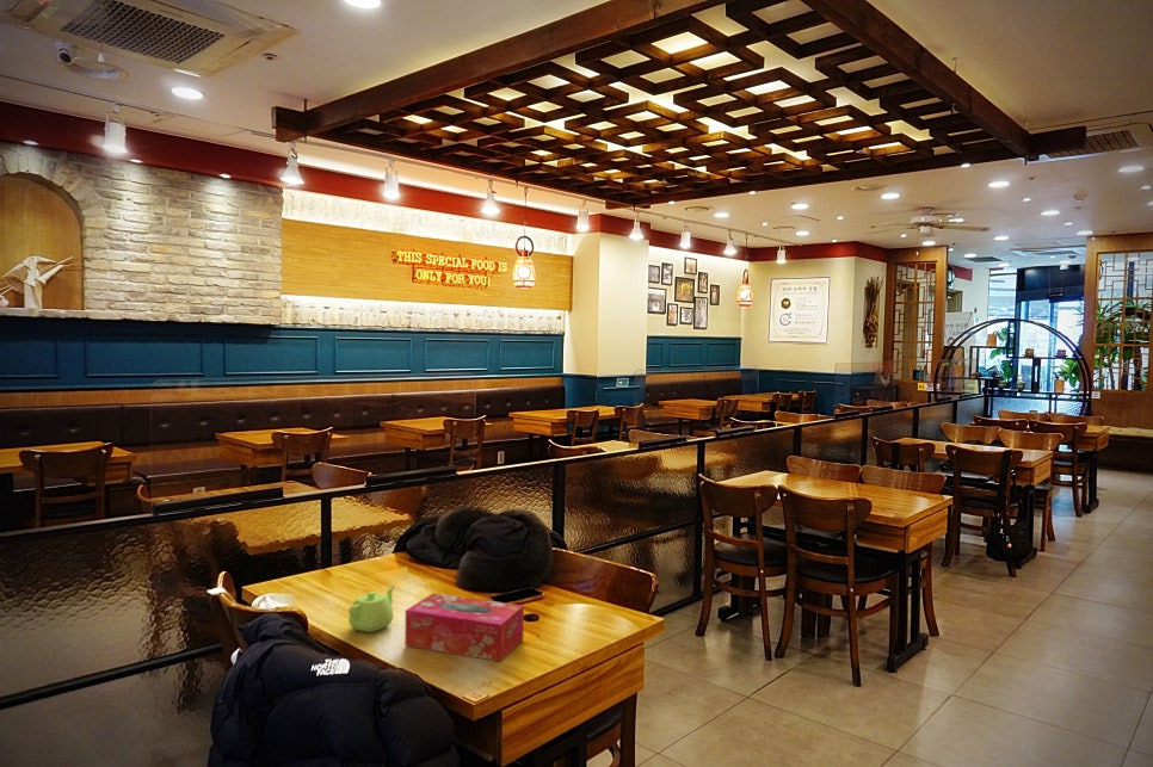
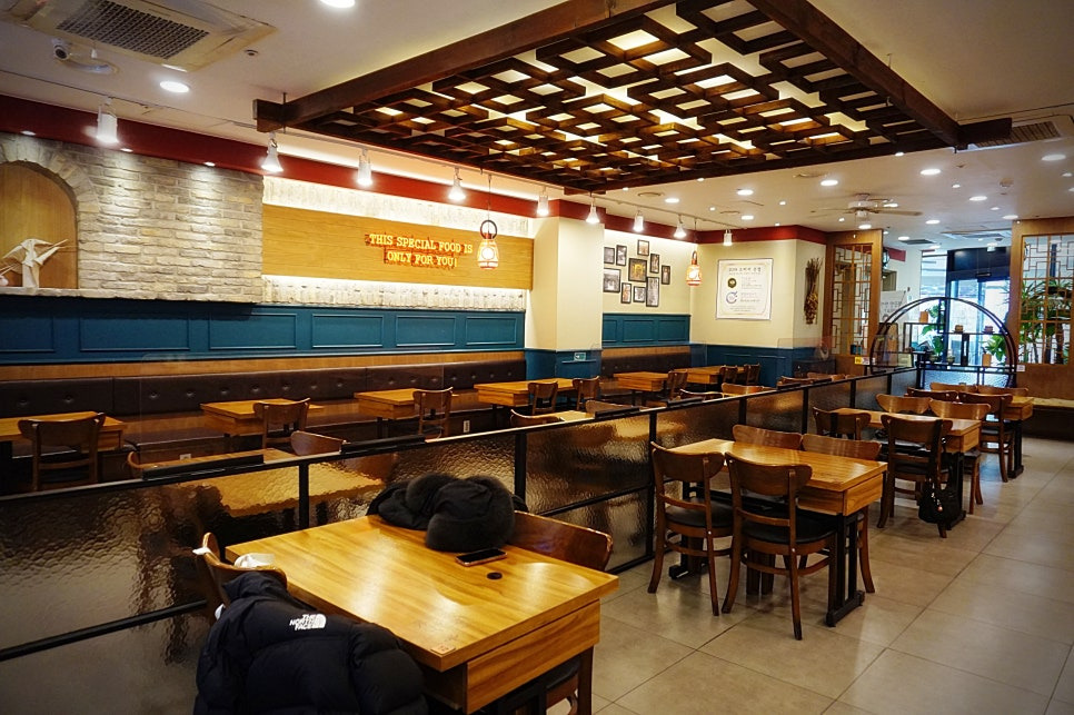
- teapot (372, 608)
- tissue box (464, 625)
